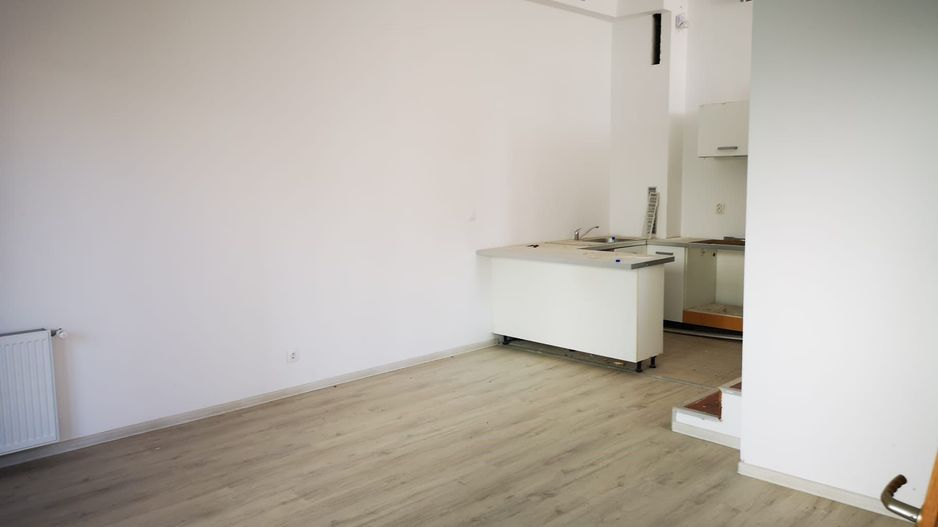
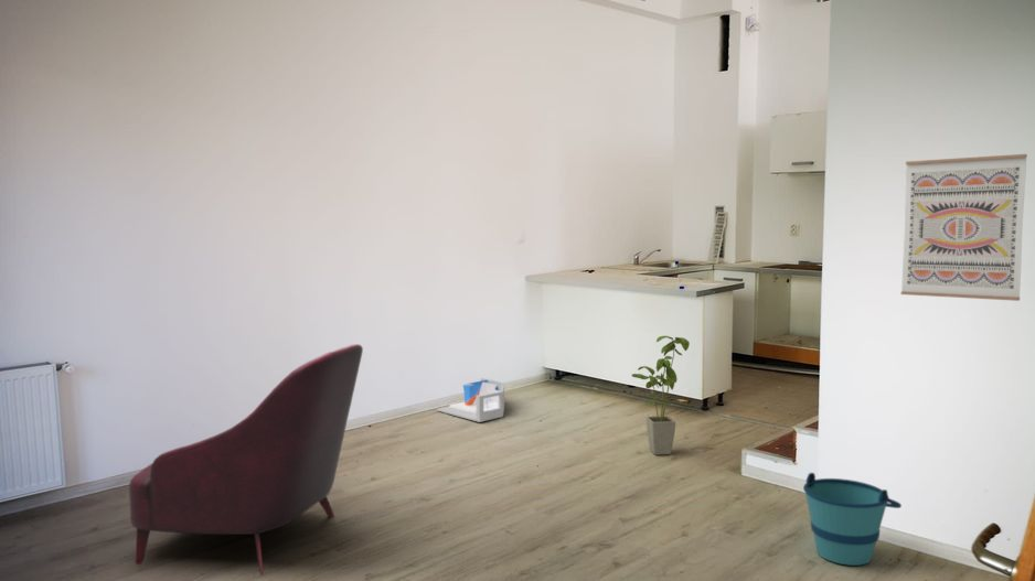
+ bucket (847, 515)
+ house plant (663, 392)
+ wall art (960, 228)
+ armchair (257, 443)
+ storage bin (480, 398)
